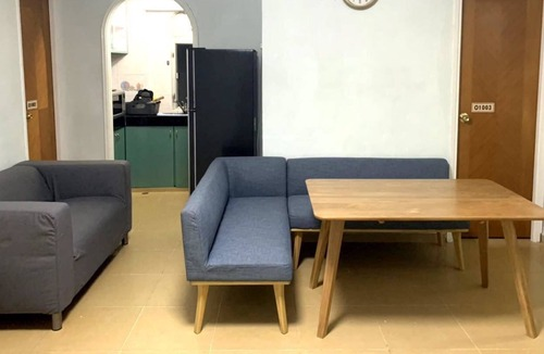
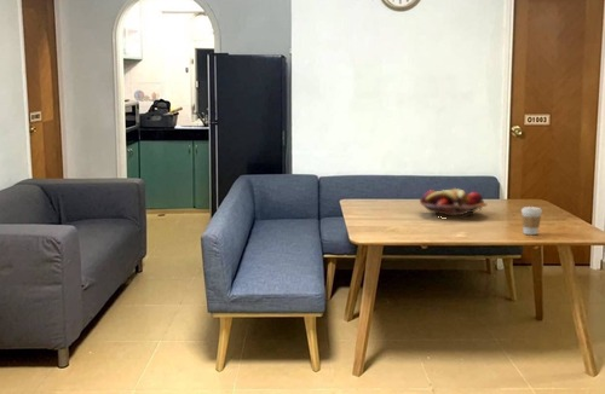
+ coffee cup (530, 220)
+ fruit basket (453, 202)
